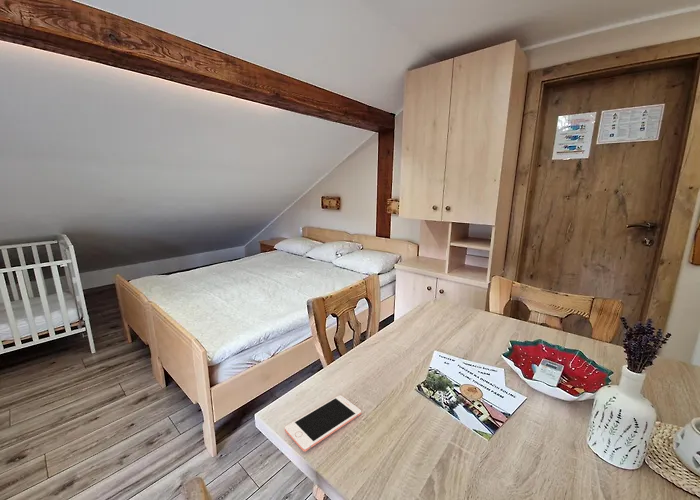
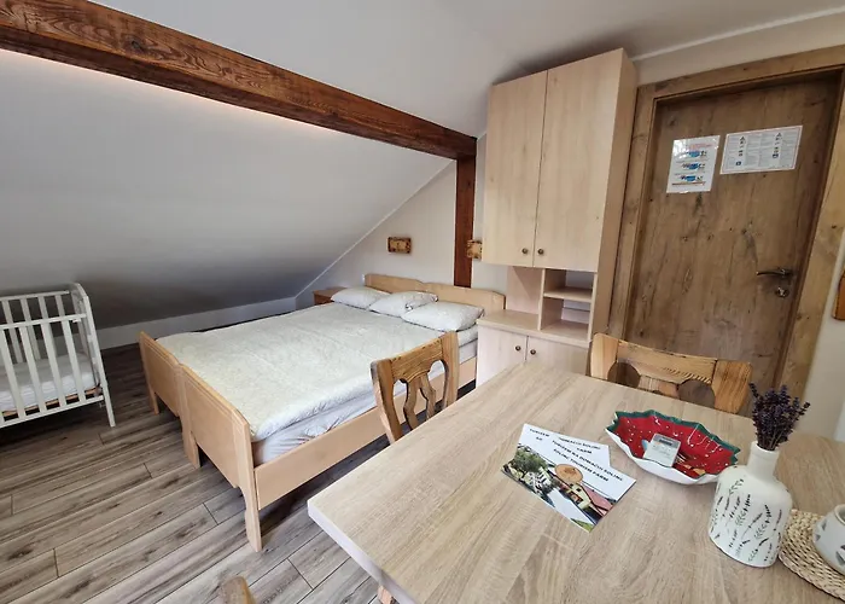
- cell phone (324, 420)
